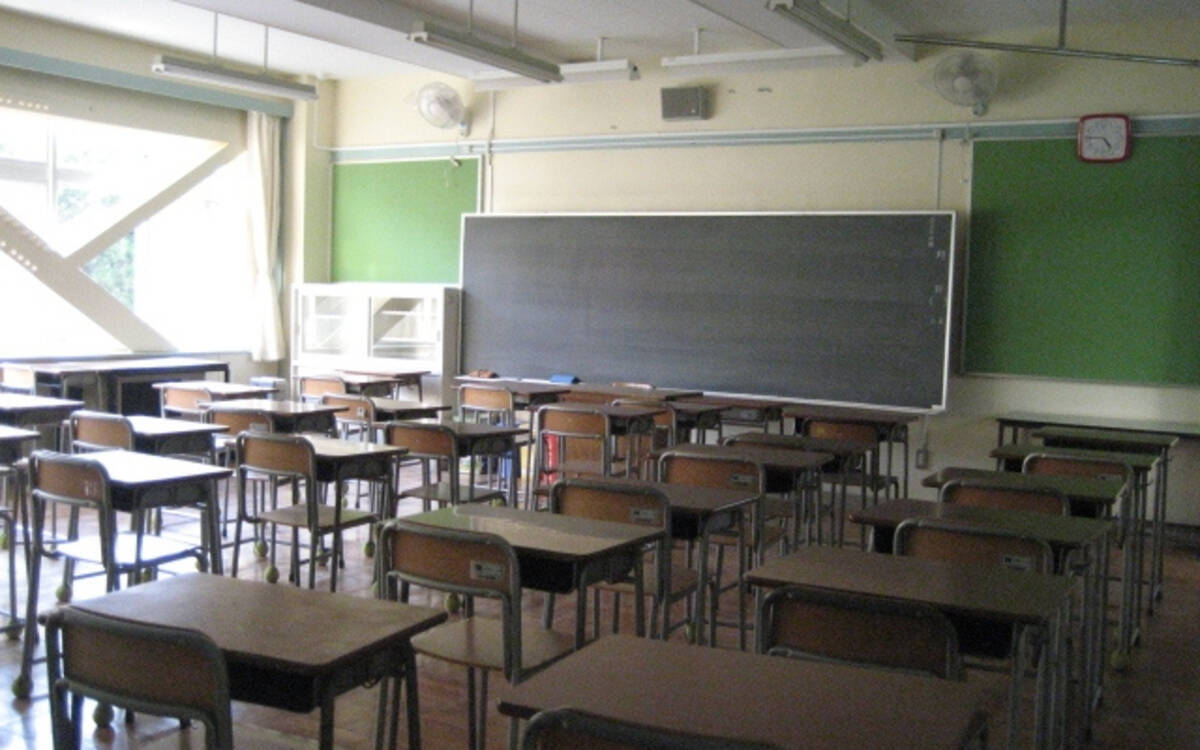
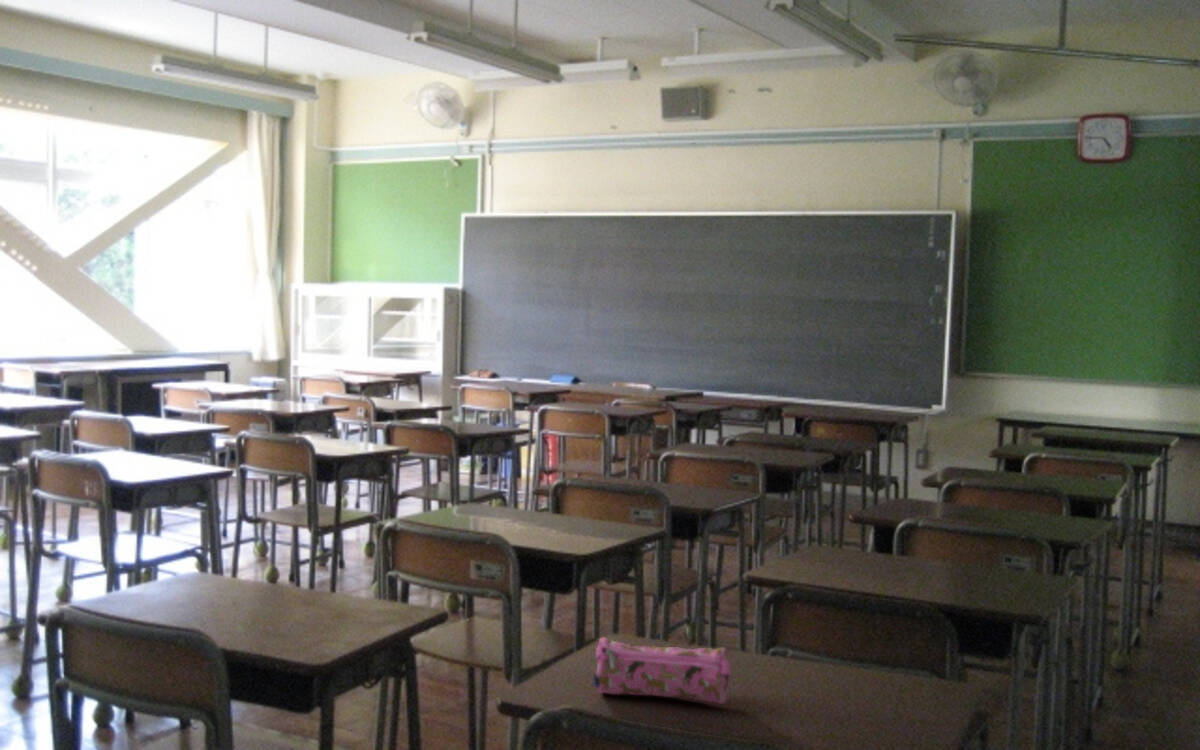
+ pencil case (663, 670)
